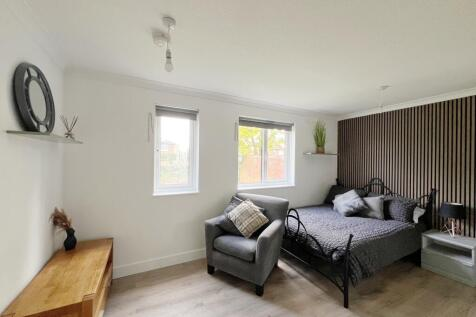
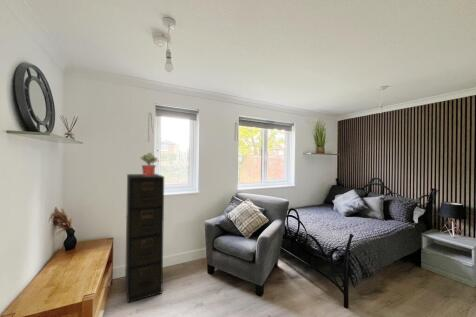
+ filing cabinet (143, 230)
+ potted plant (149, 164)
